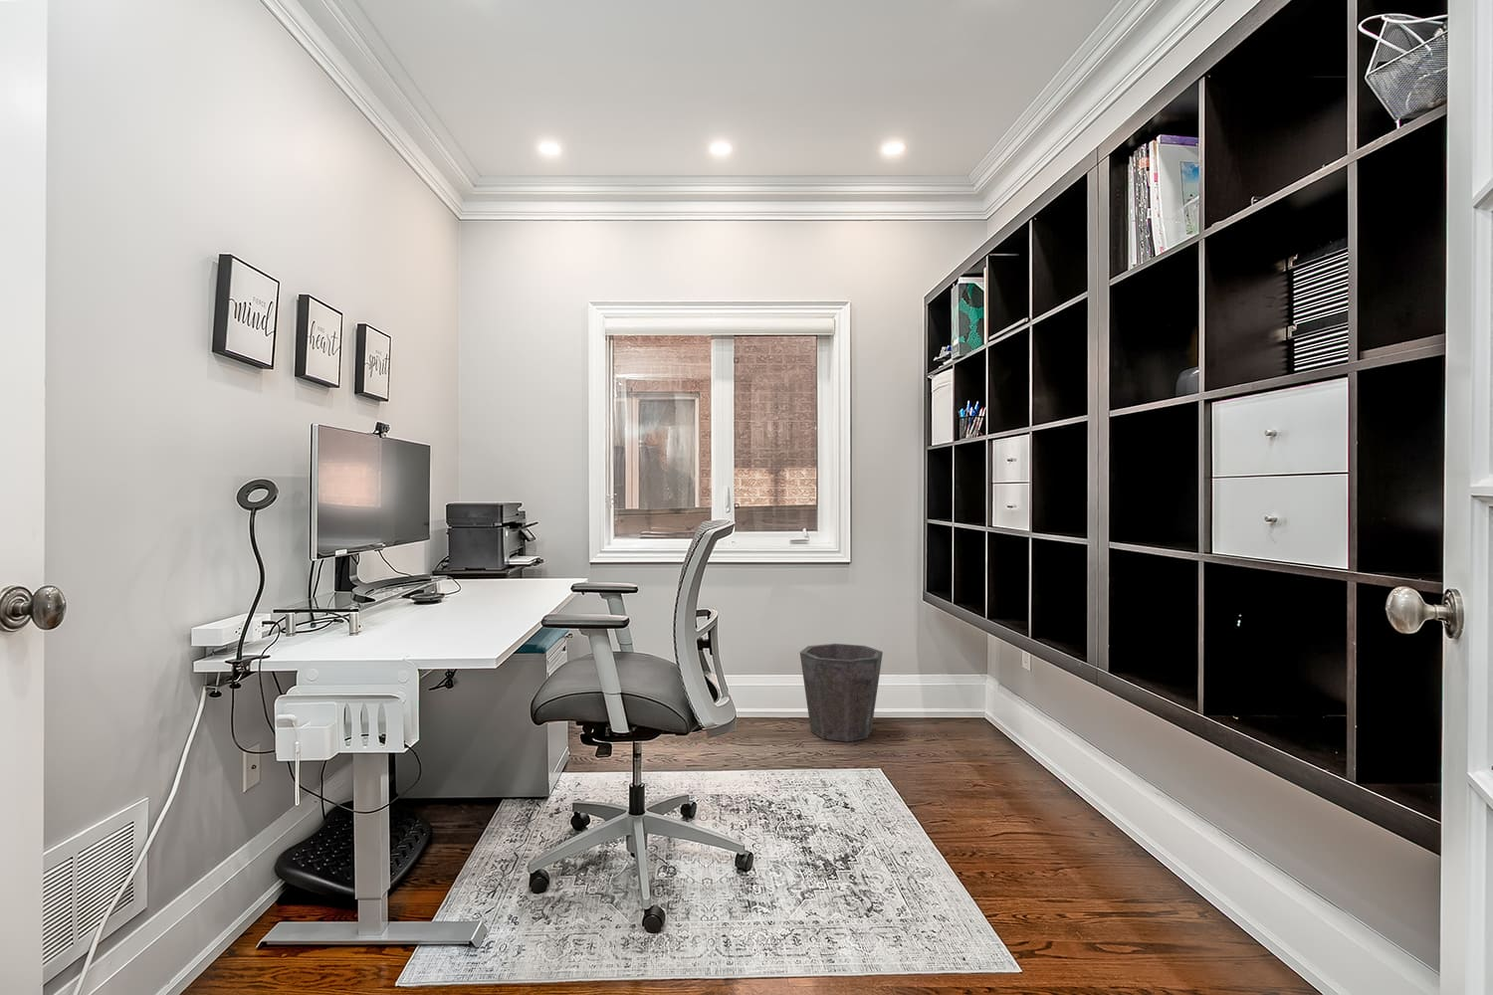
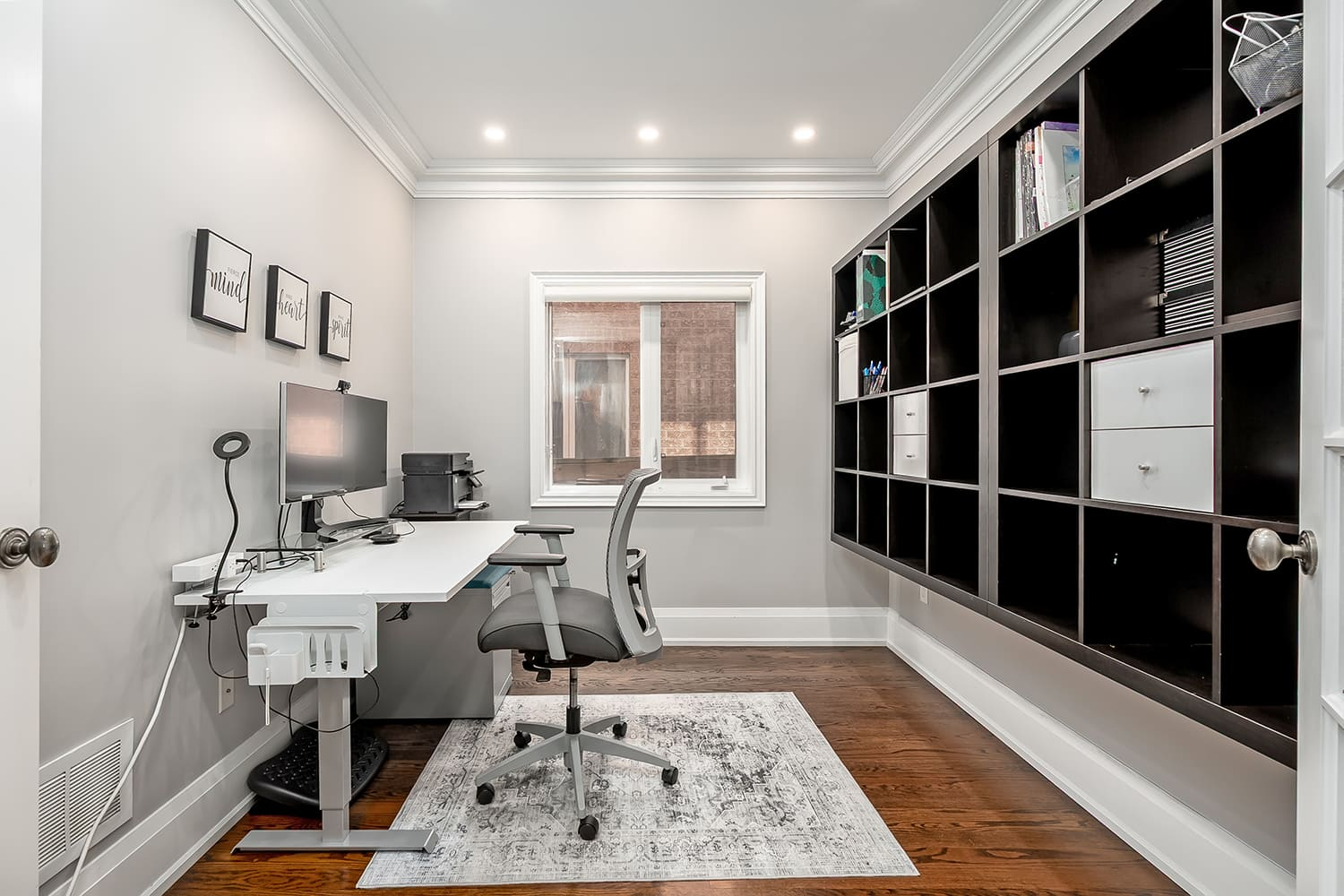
- waste bin (841, 692)
